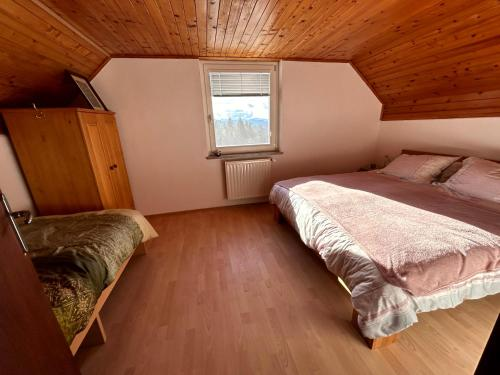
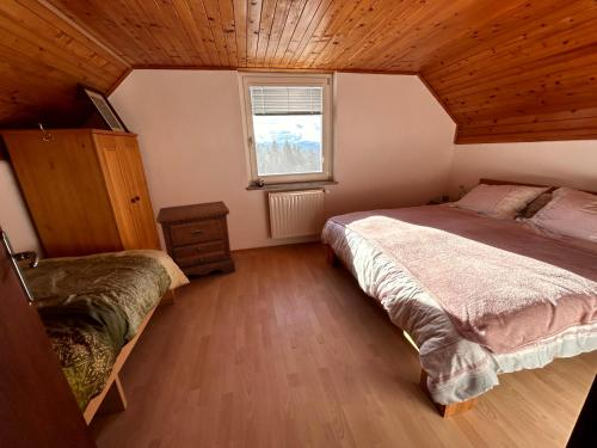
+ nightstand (198, 239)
